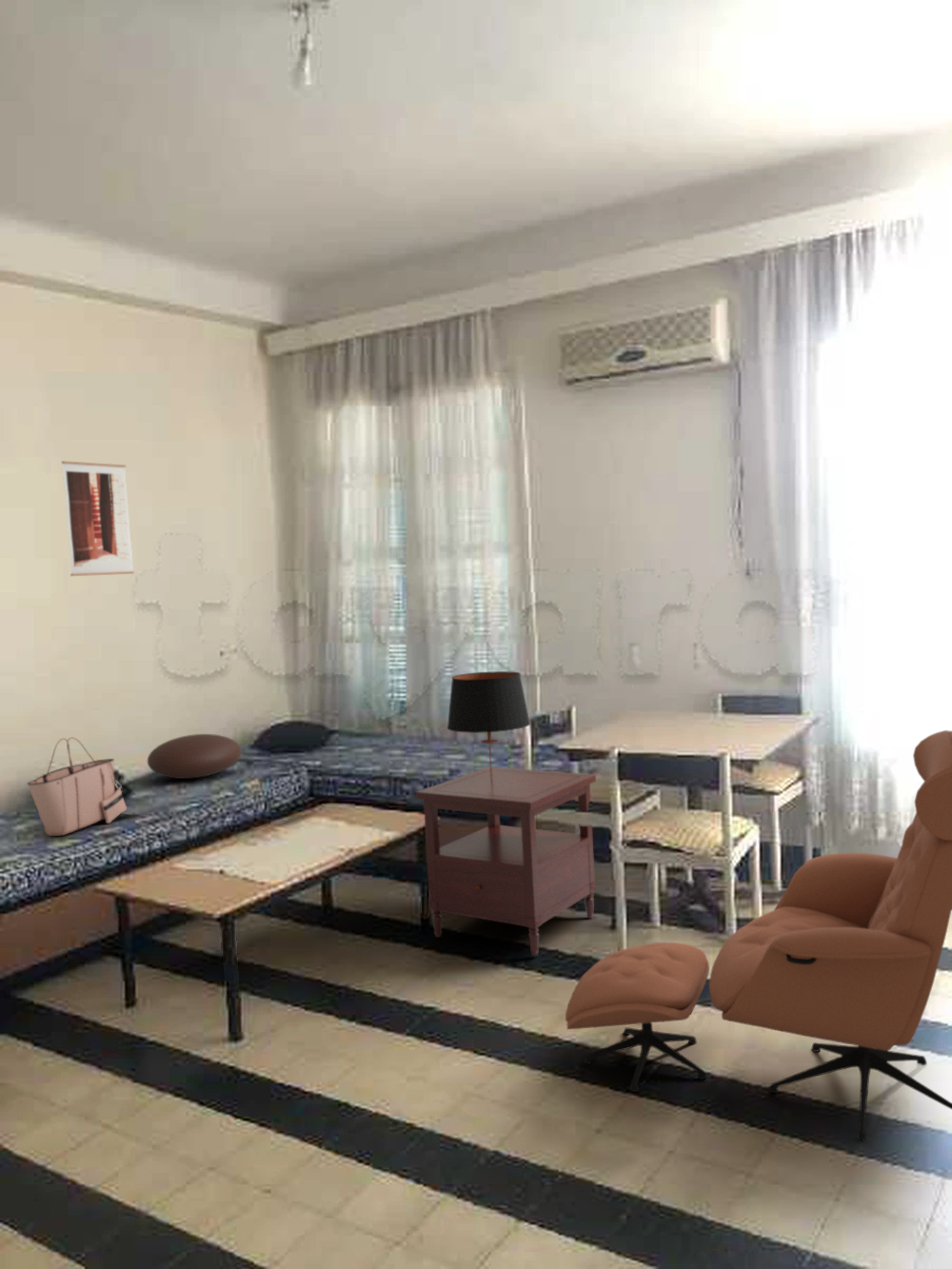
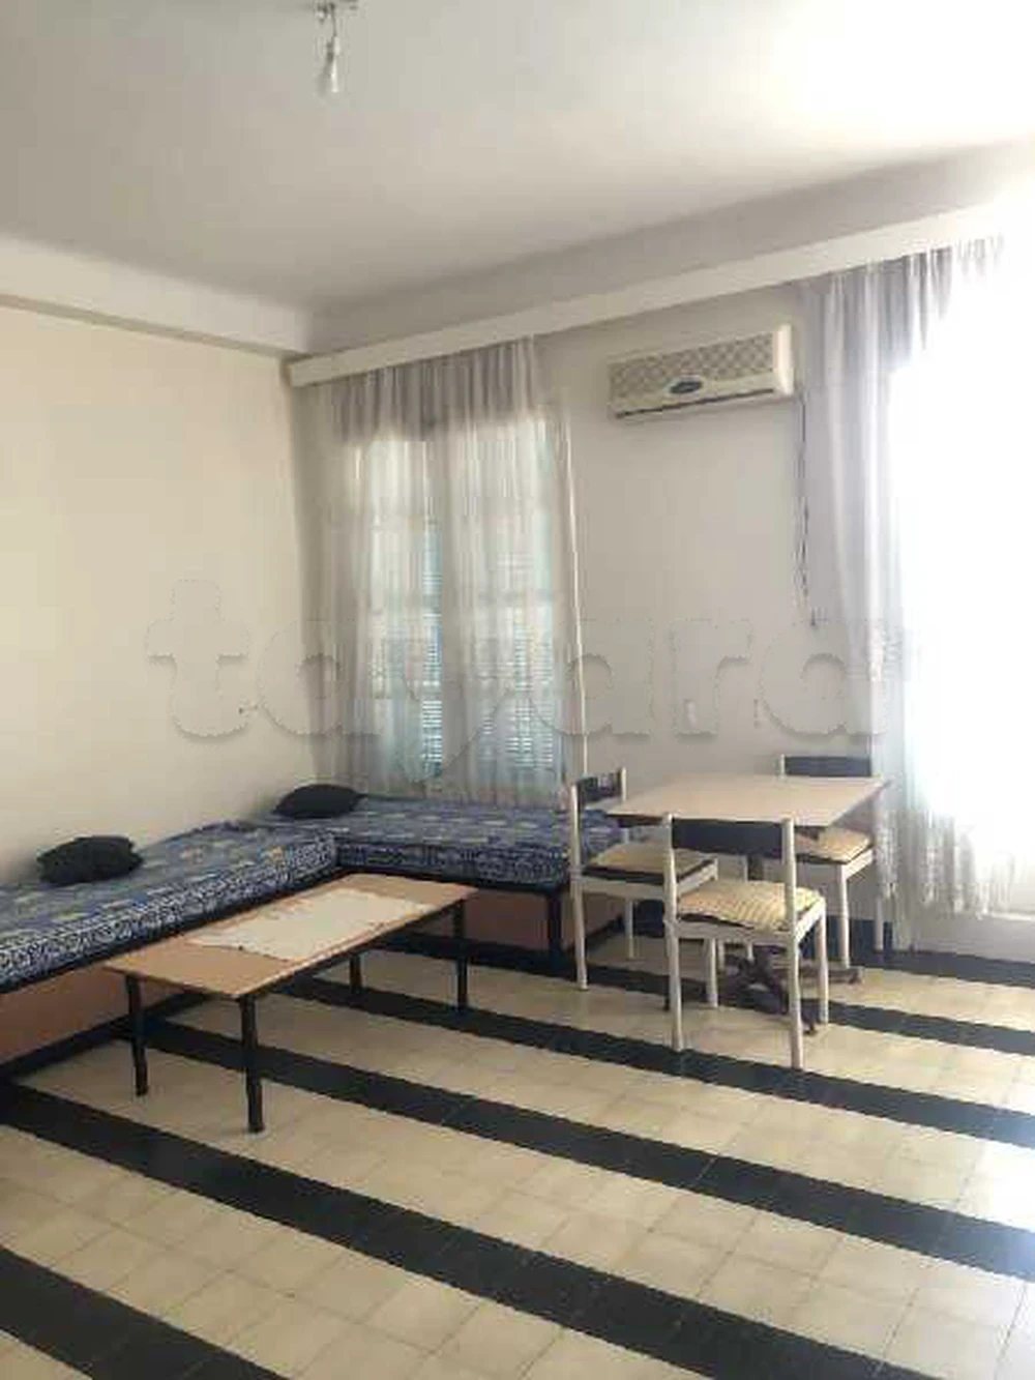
- table lamp (488, 727)
- tote bag (74, 782)
- wall art (98, 519)
- cushion (195, 756)
- side table (511, 855)
- armchair (761, 916)
